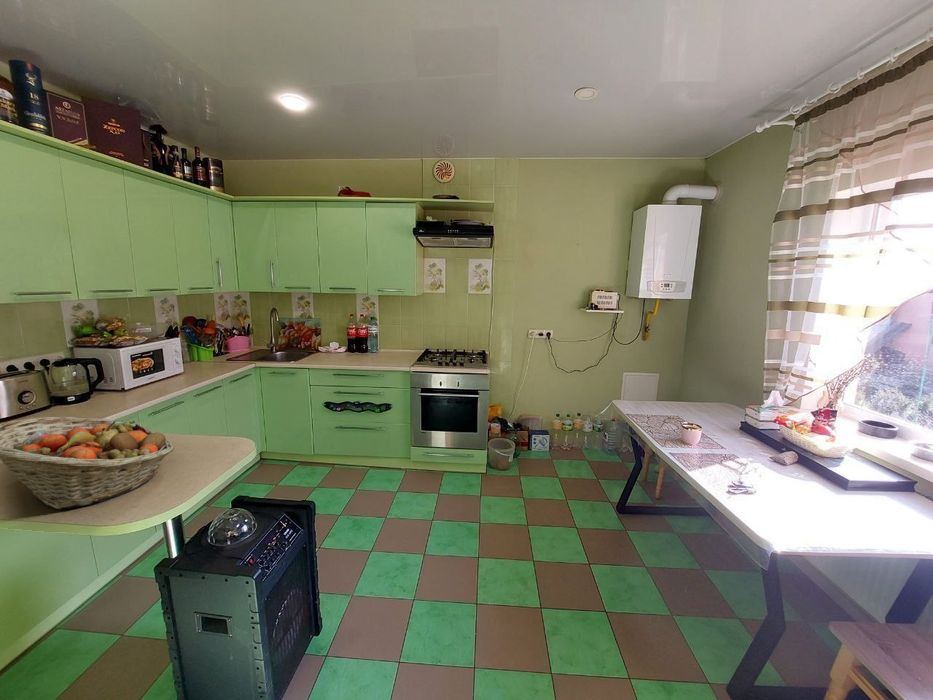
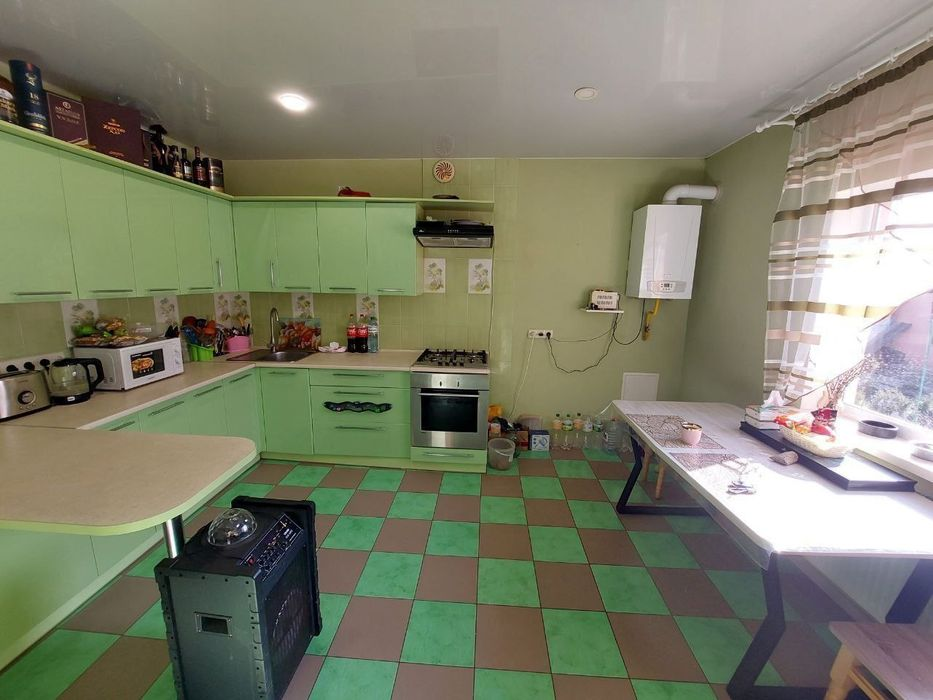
- fruit basket (88, 450)
